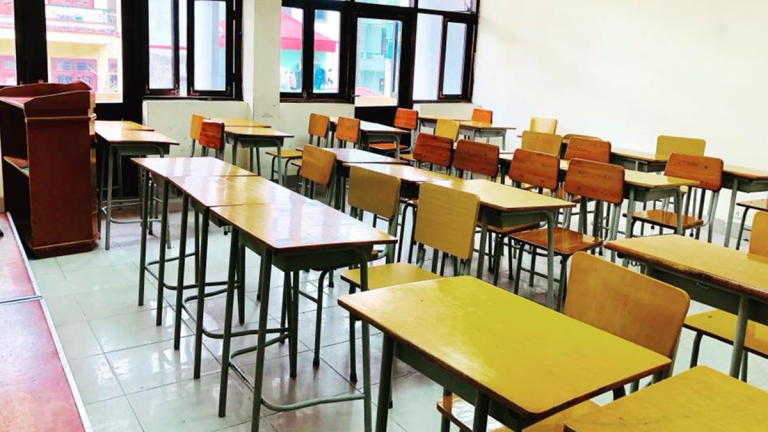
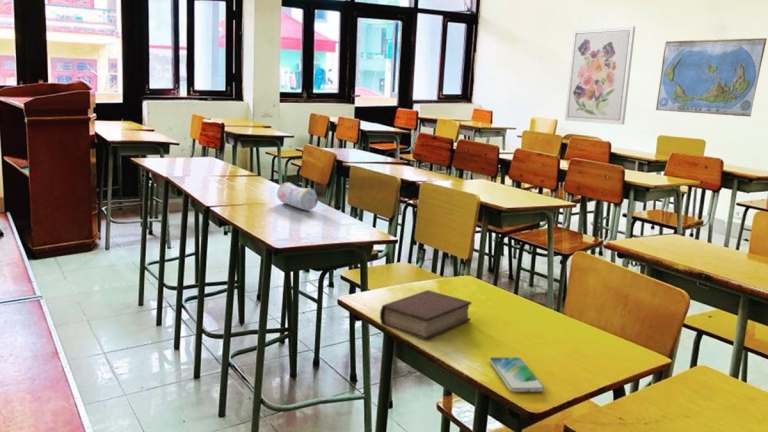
+ pencil case (296, 195)
+ smartphone (515, 373)
+ wall art (598, 76)
+ world map (706, 77)
+ book (426, 312)
